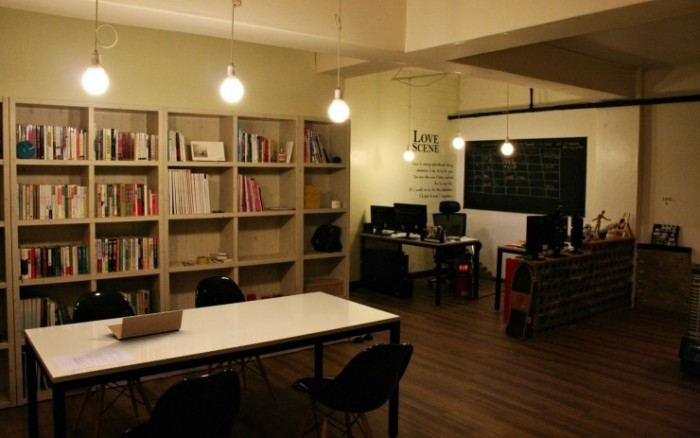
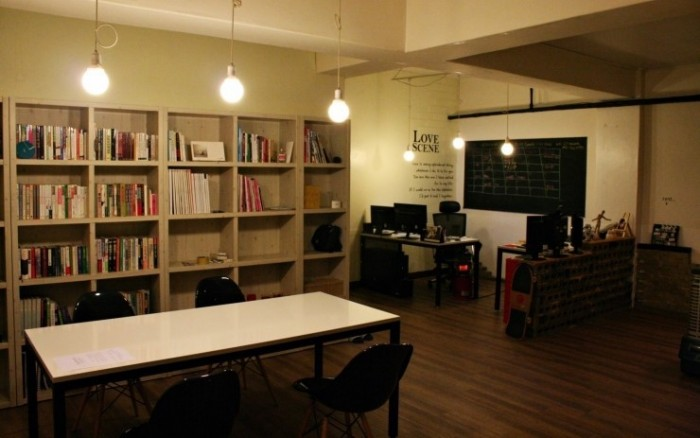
- desk organizer (145, 321)
